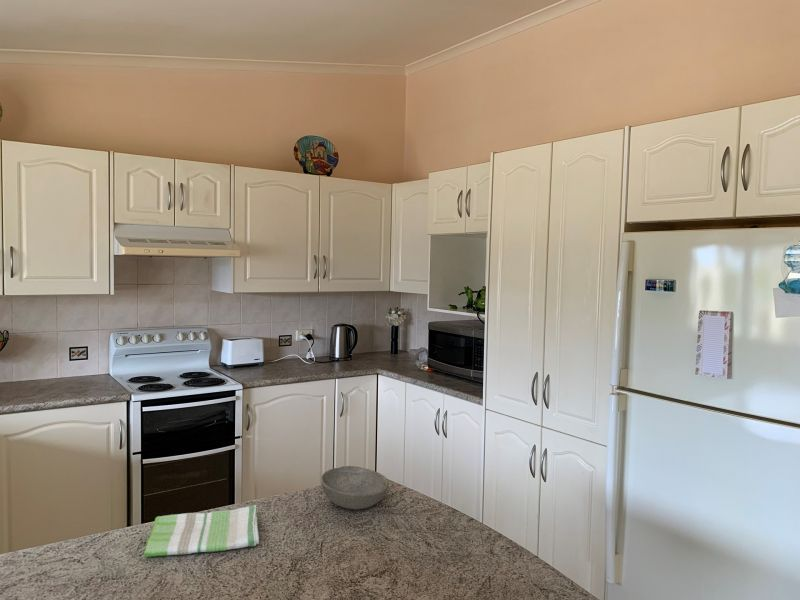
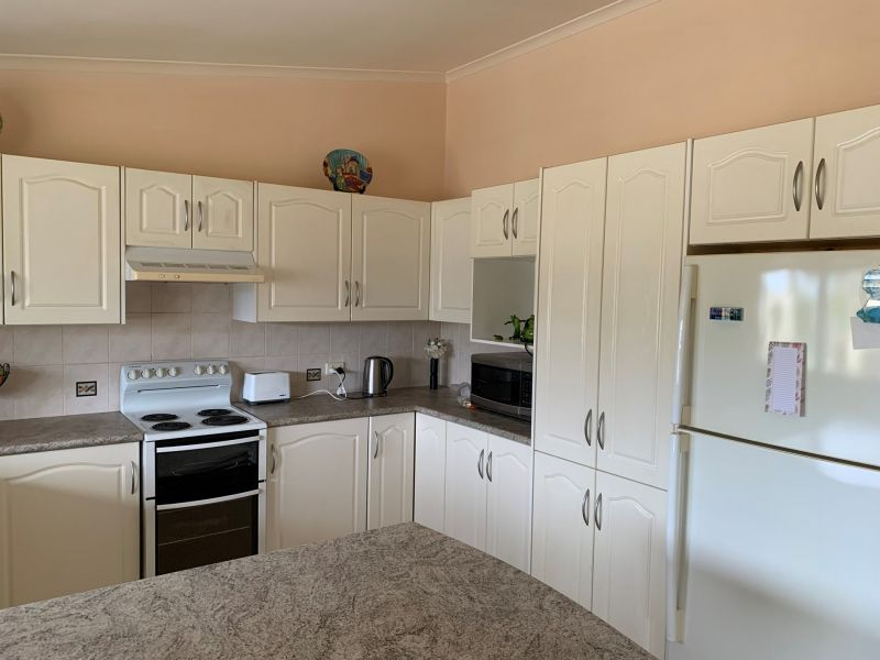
- dish towel (205, 528)
- soup bowl (354, 489)
